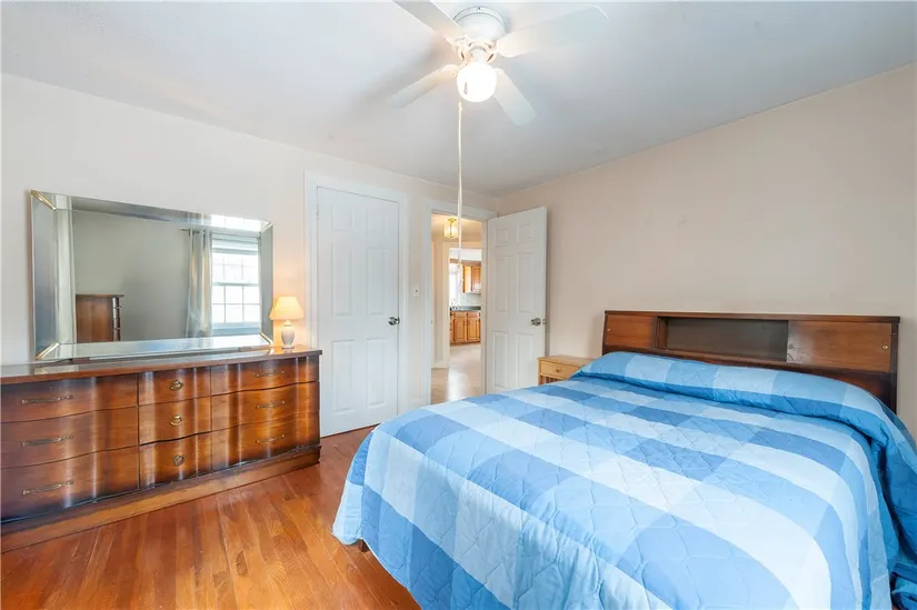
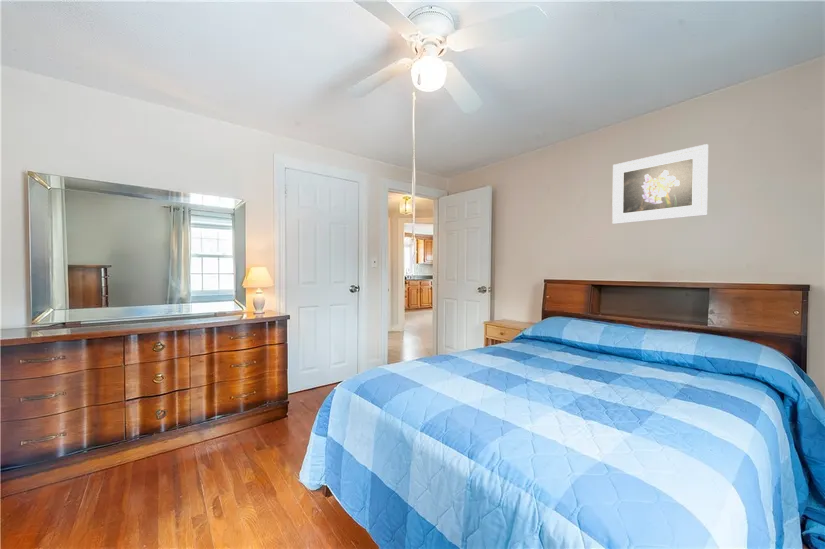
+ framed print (655, 187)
